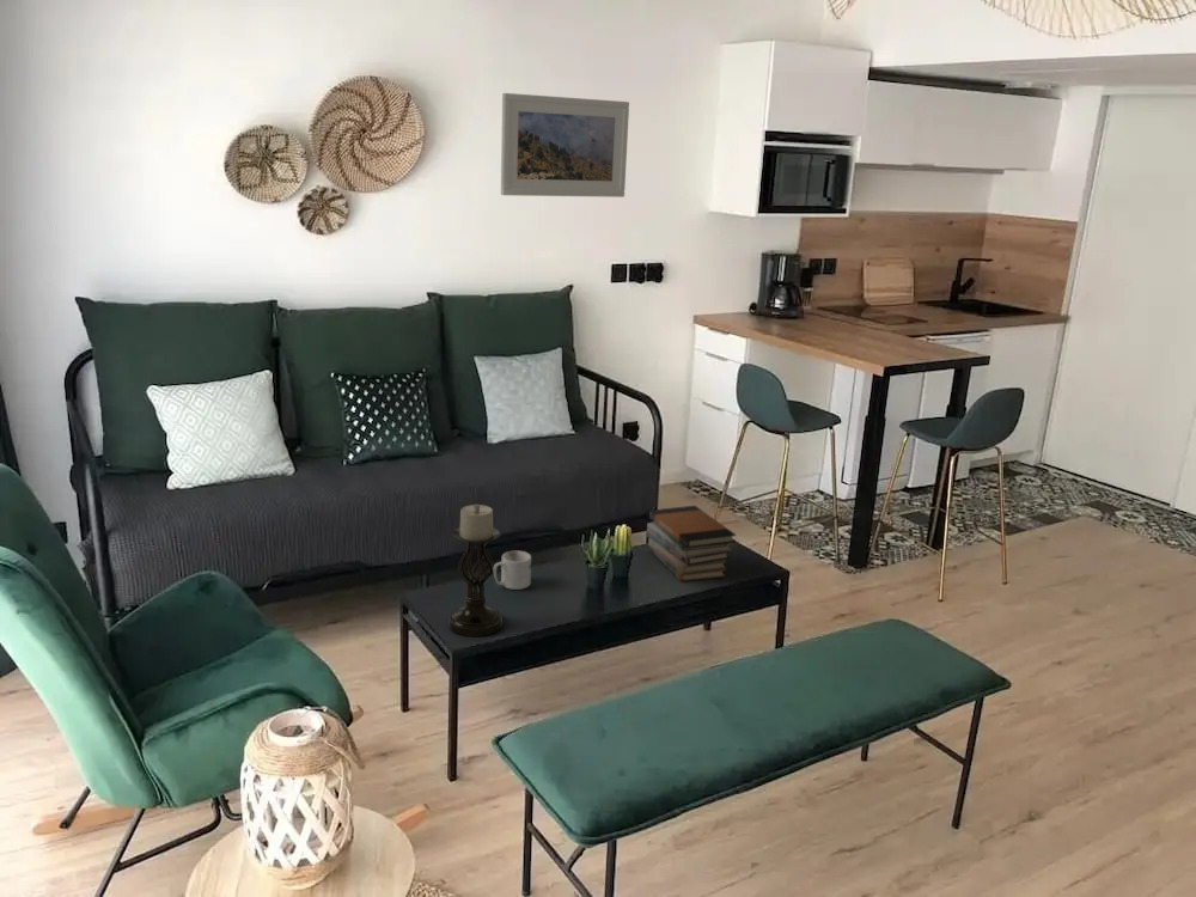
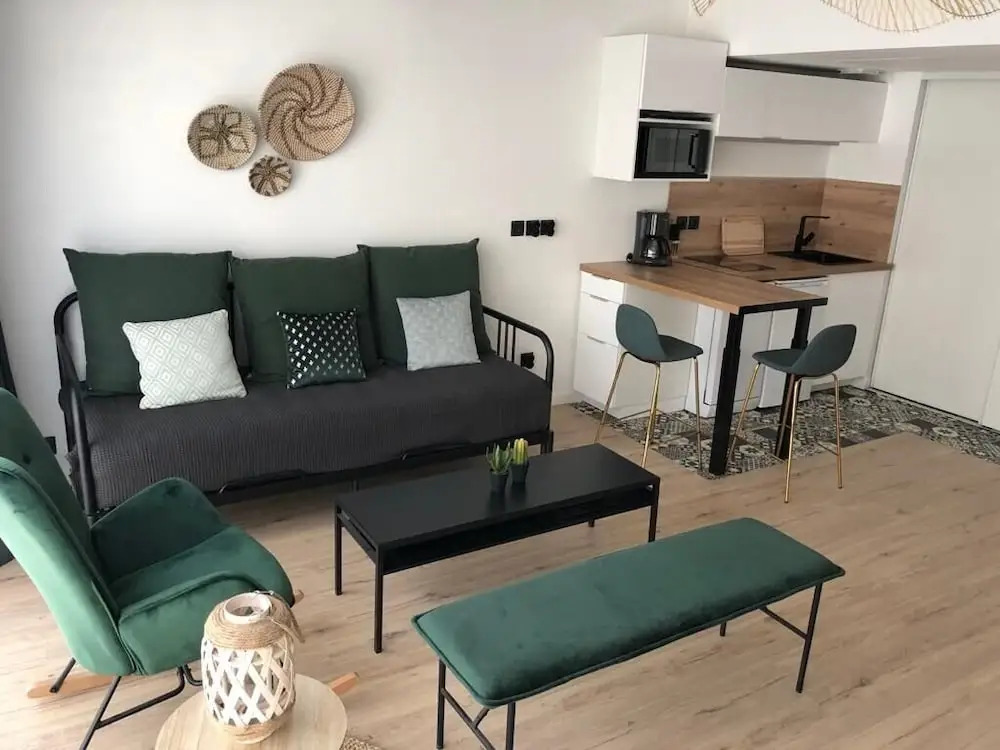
- mug (511, 570)
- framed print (566, 147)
- candle holder (476, 565)
- book stack (688, 542)
